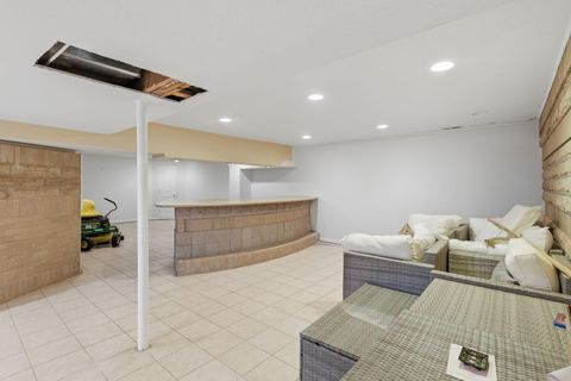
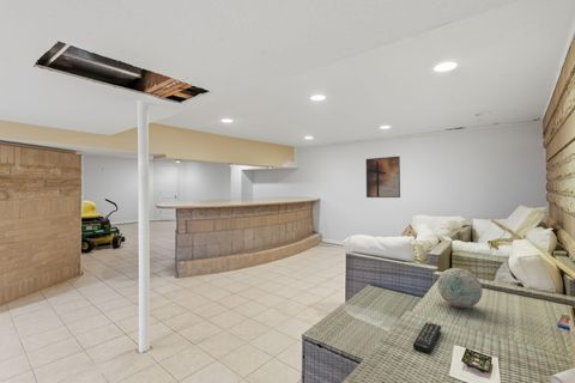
+ remote control (428, 336)
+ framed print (382, 177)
+ decorative ball (459, 287)
